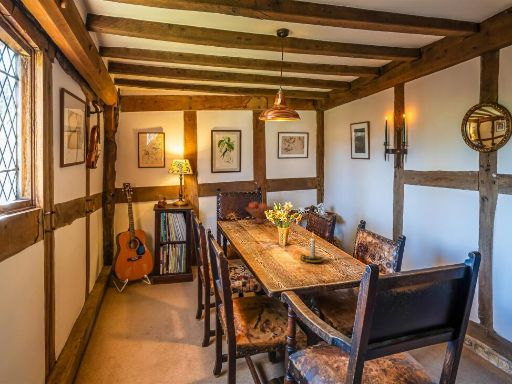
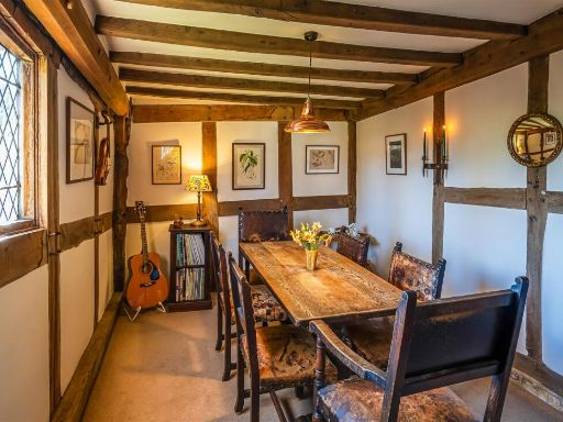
- candle holder (312, 245)
- fruit bowl (259, 212)
